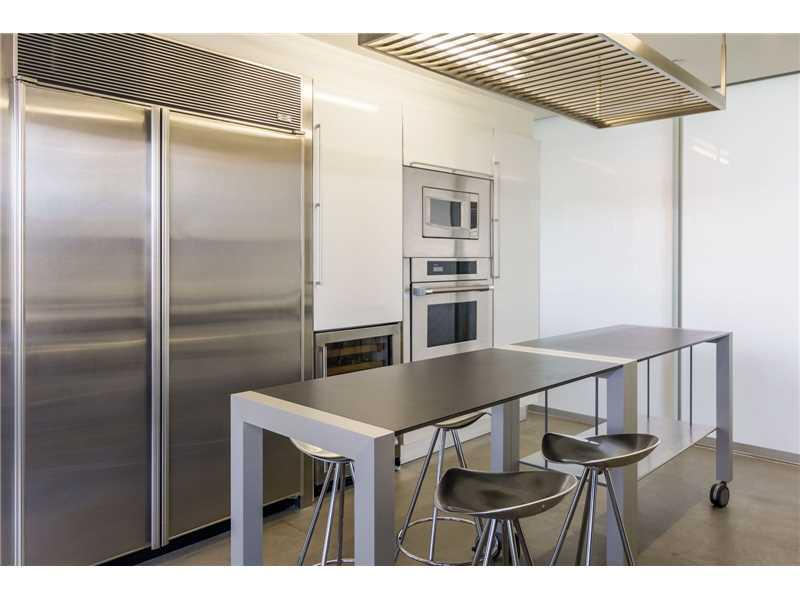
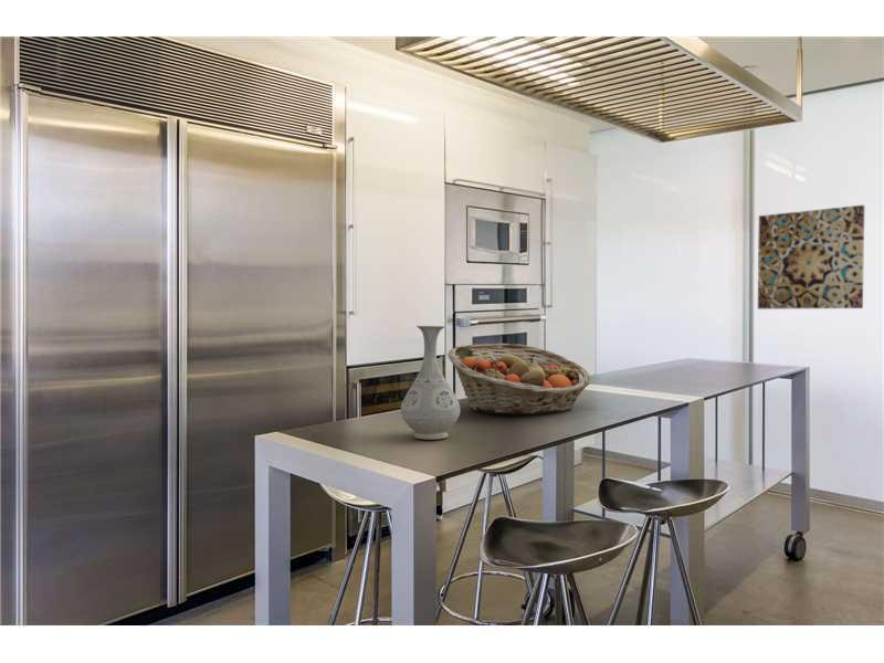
+ fruit basket (518, 376)
+ wall art (808, 260)
+ vase (430, 381)
